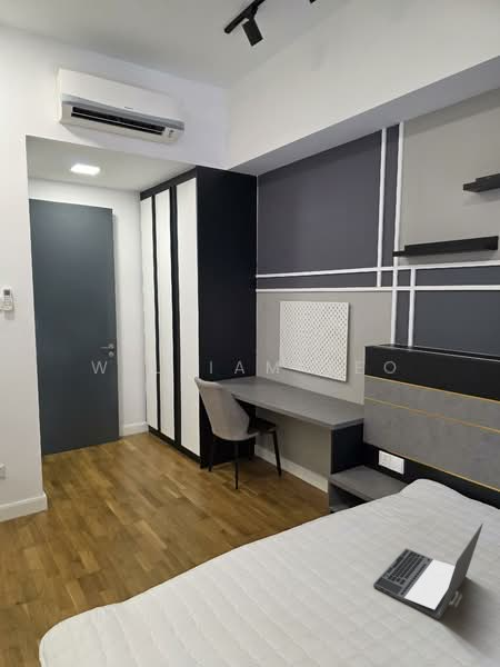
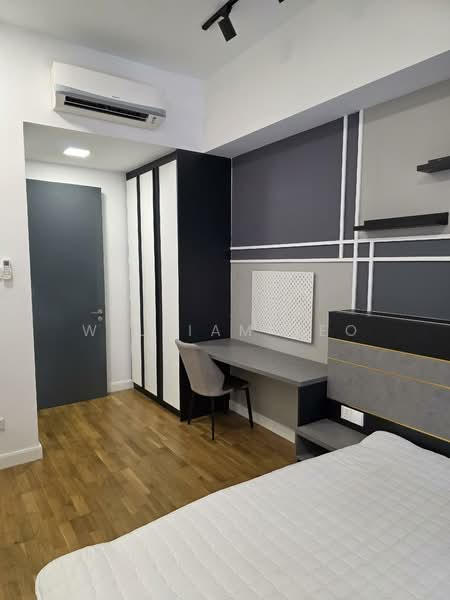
- laptop (428, 557)
